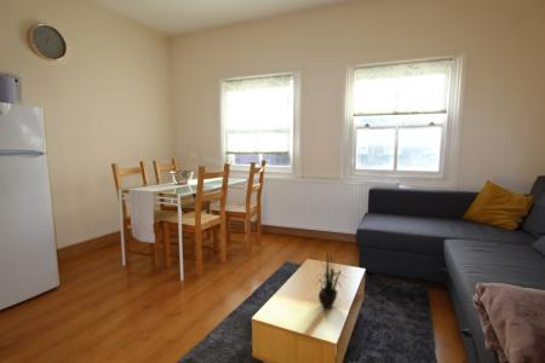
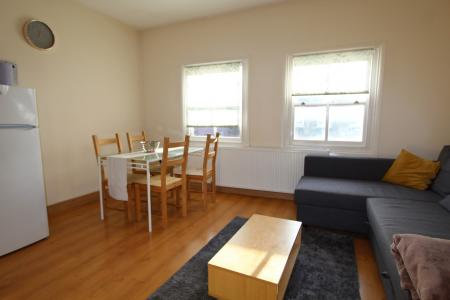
- potted plant (331, 273)
